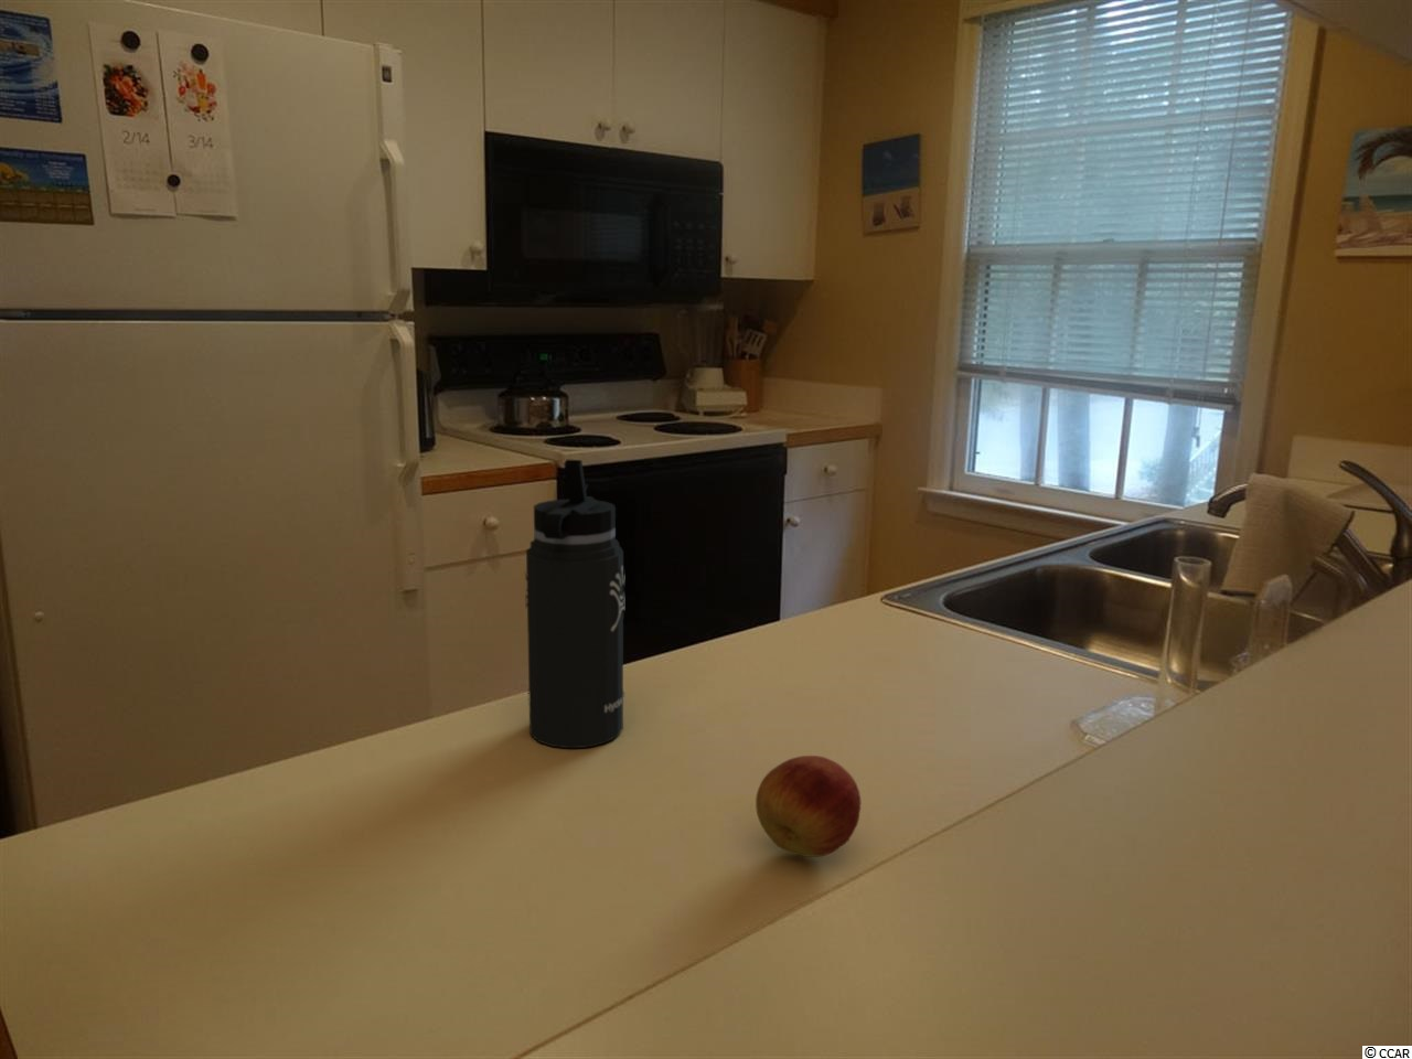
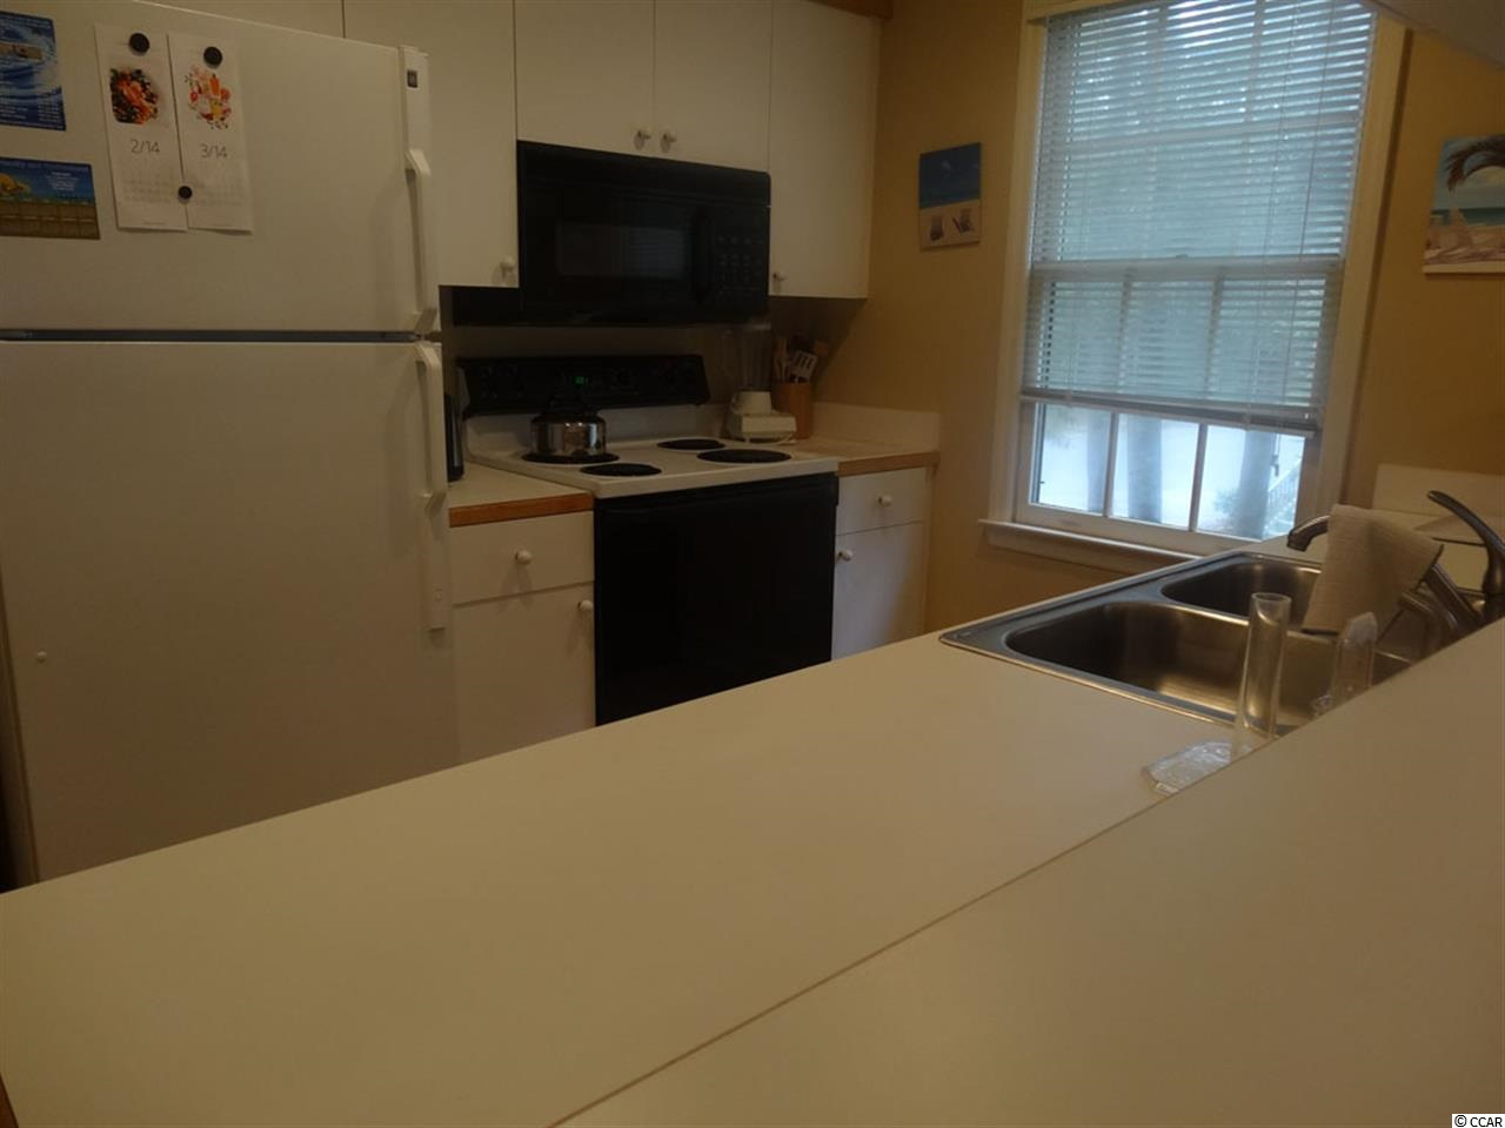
- fruit (807, 806)
- thermos bottle (571, 600)
